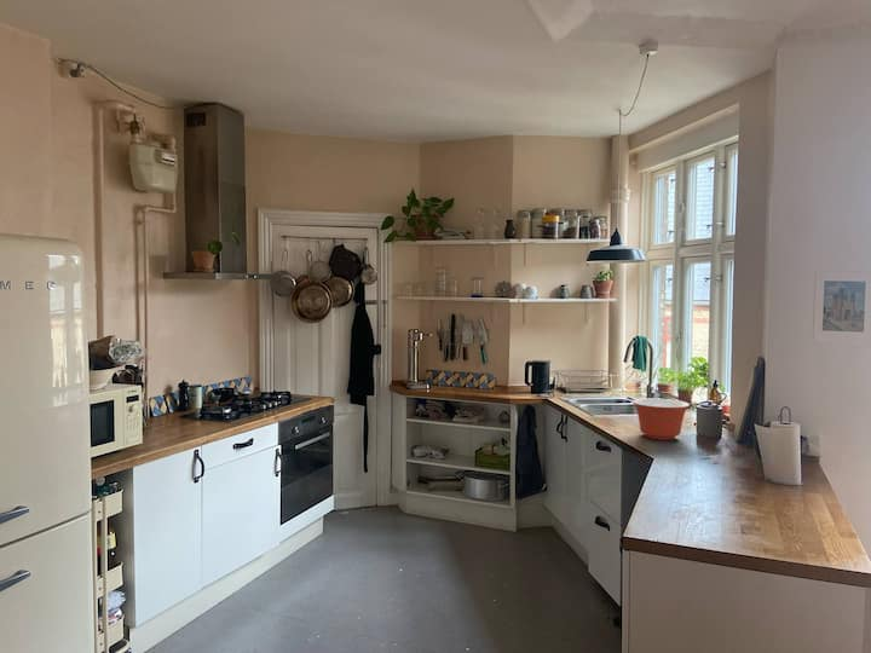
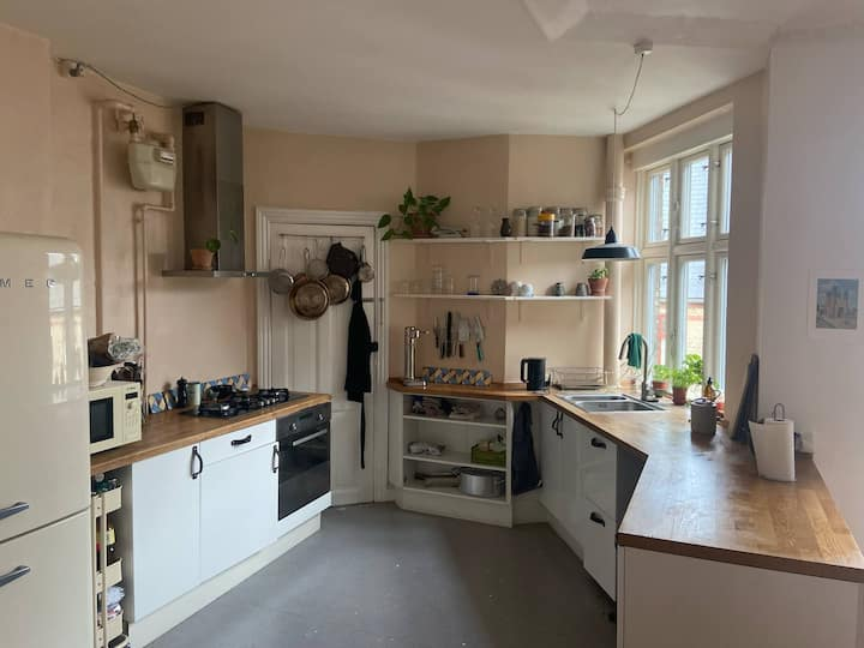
- mixing bowl (659, 420)
